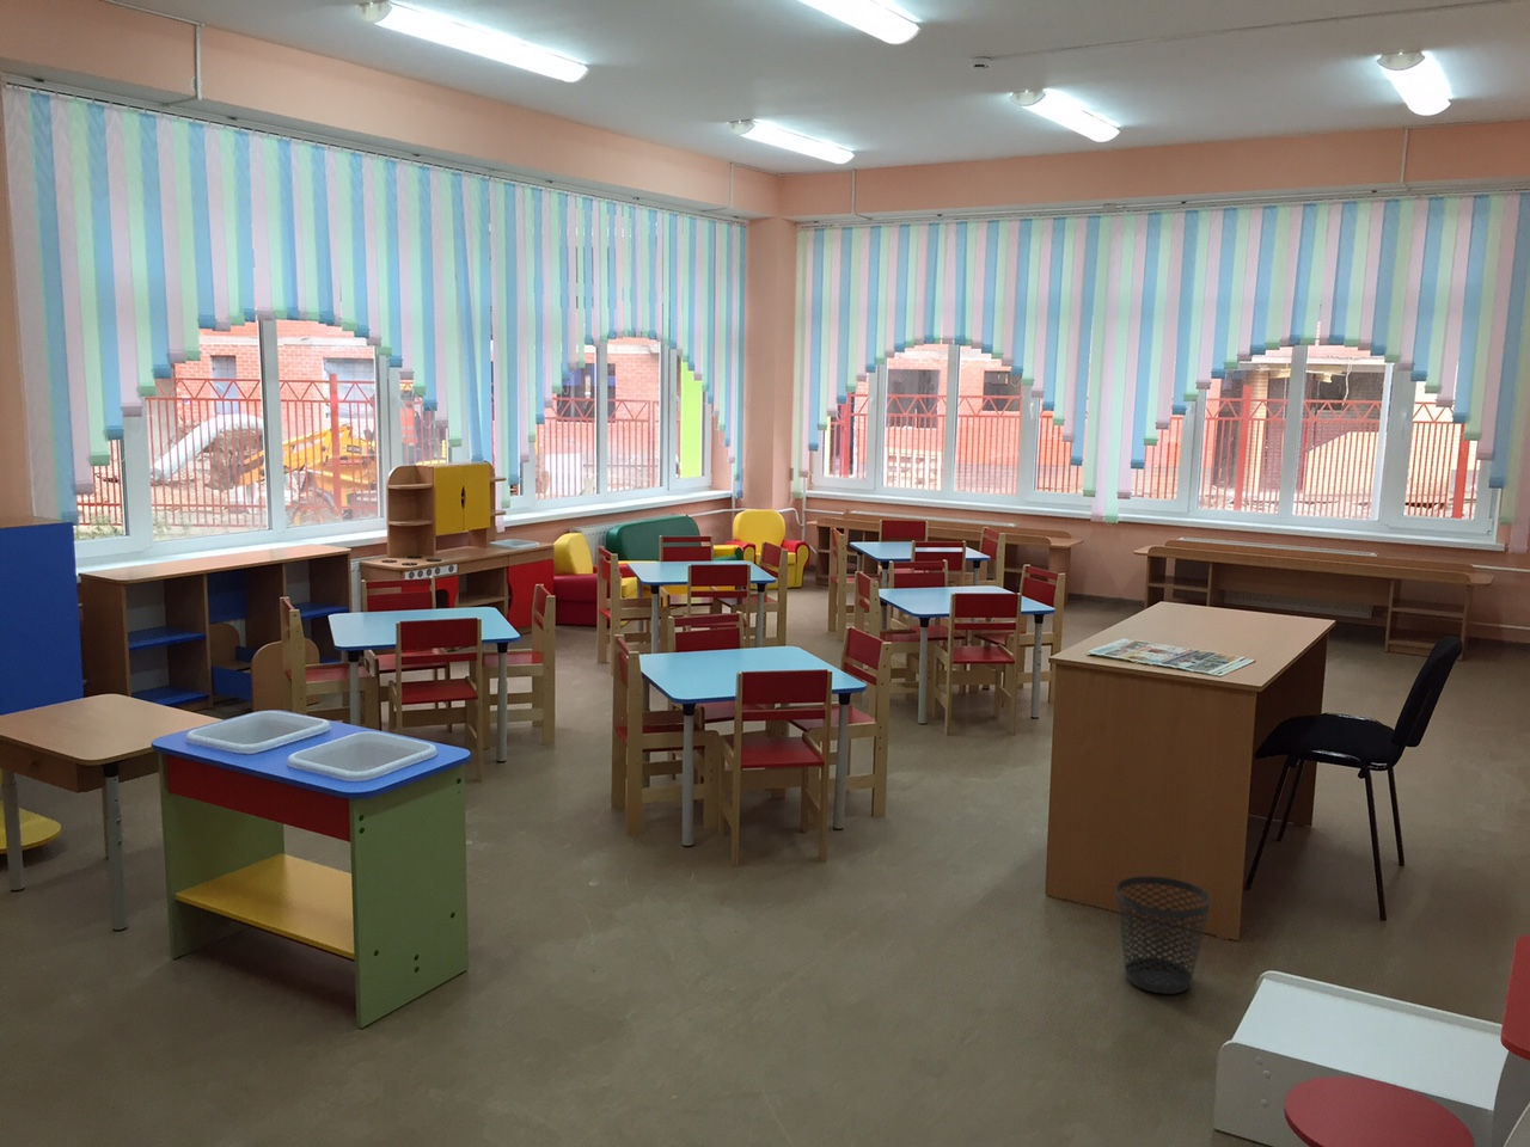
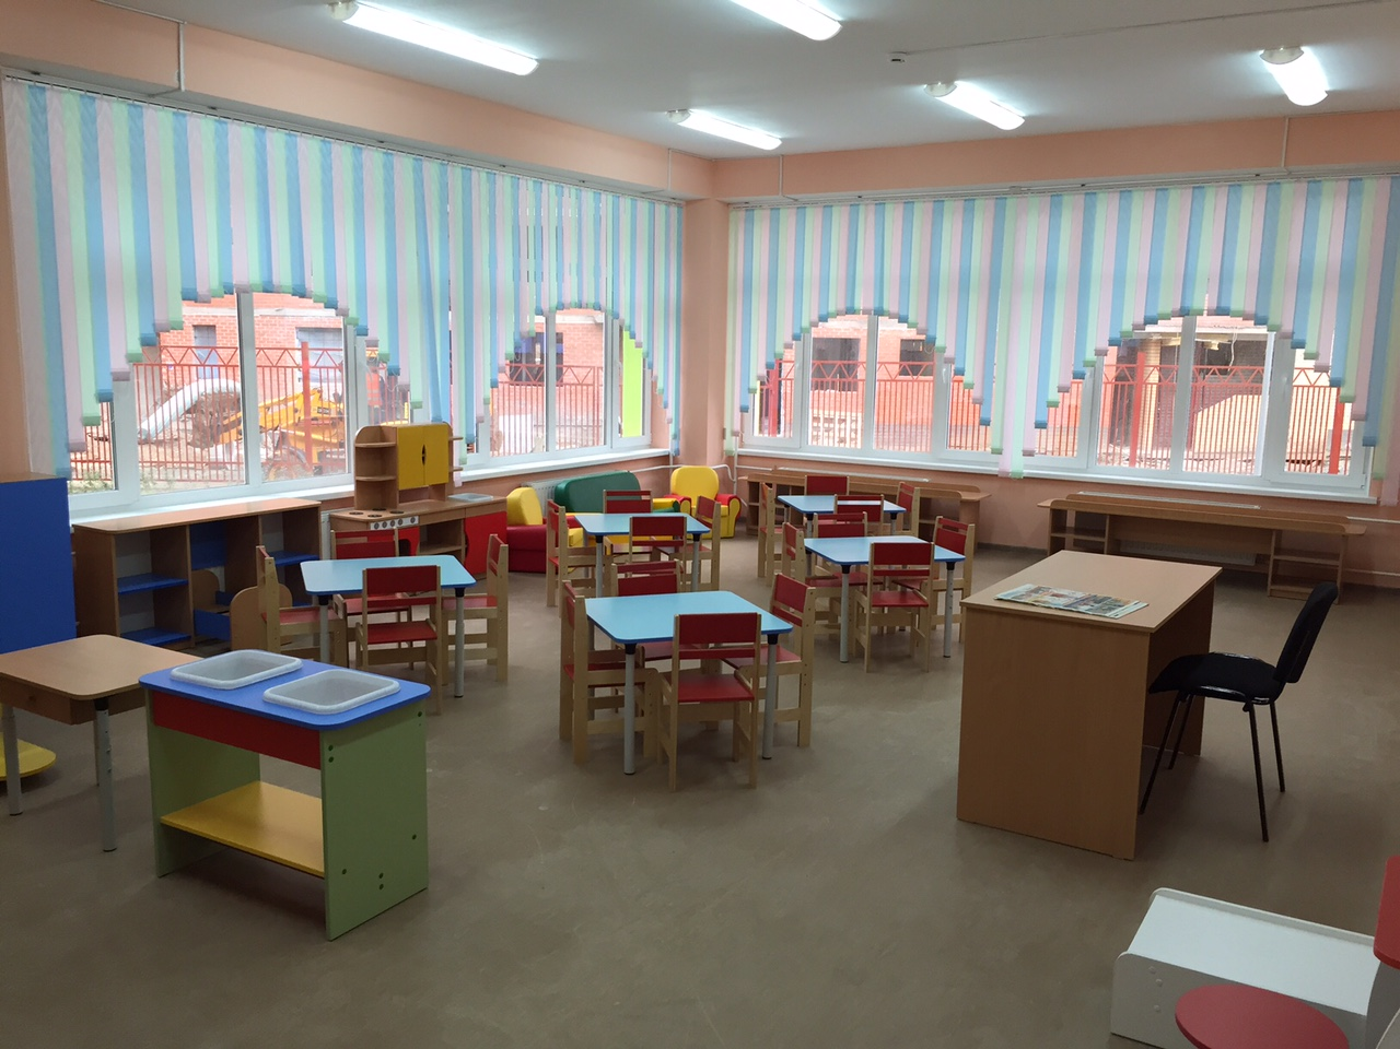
- wastebasket (1160, 935)
